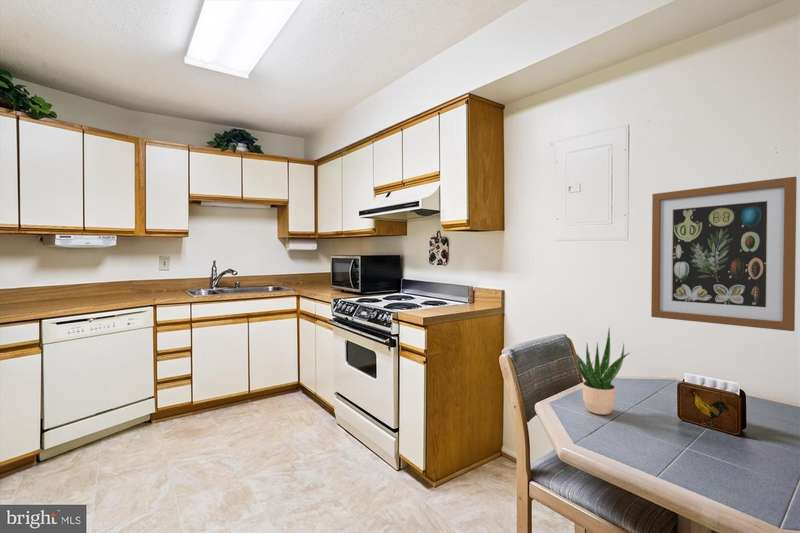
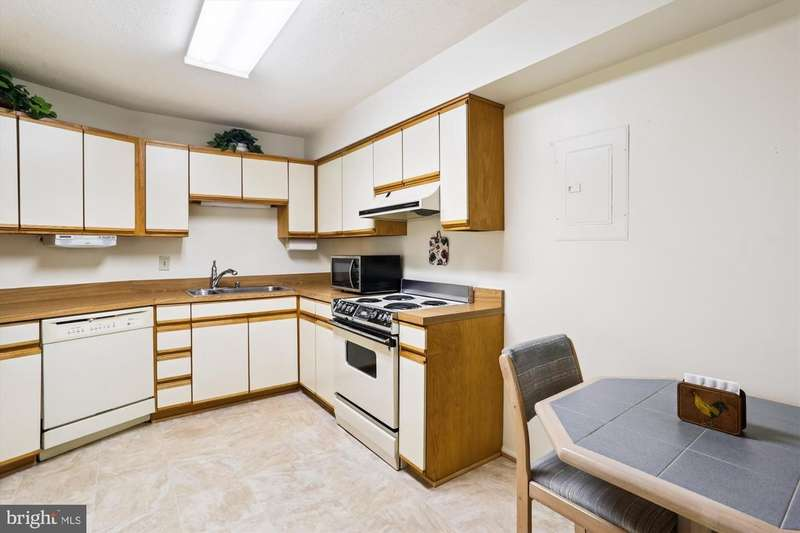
- potted plant (600, 370)
- wall art (715, 254)
